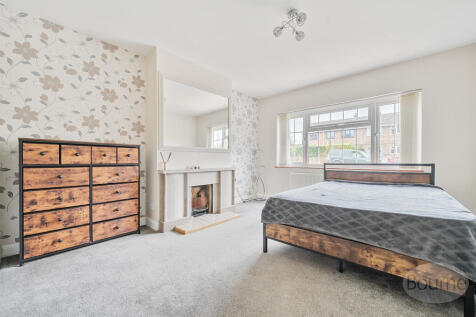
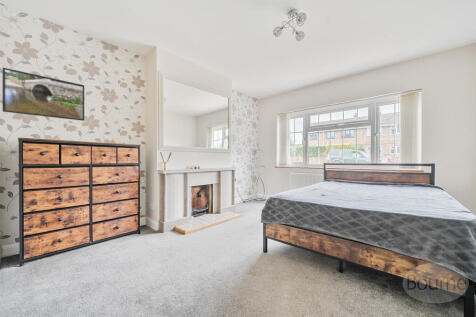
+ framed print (47, 97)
